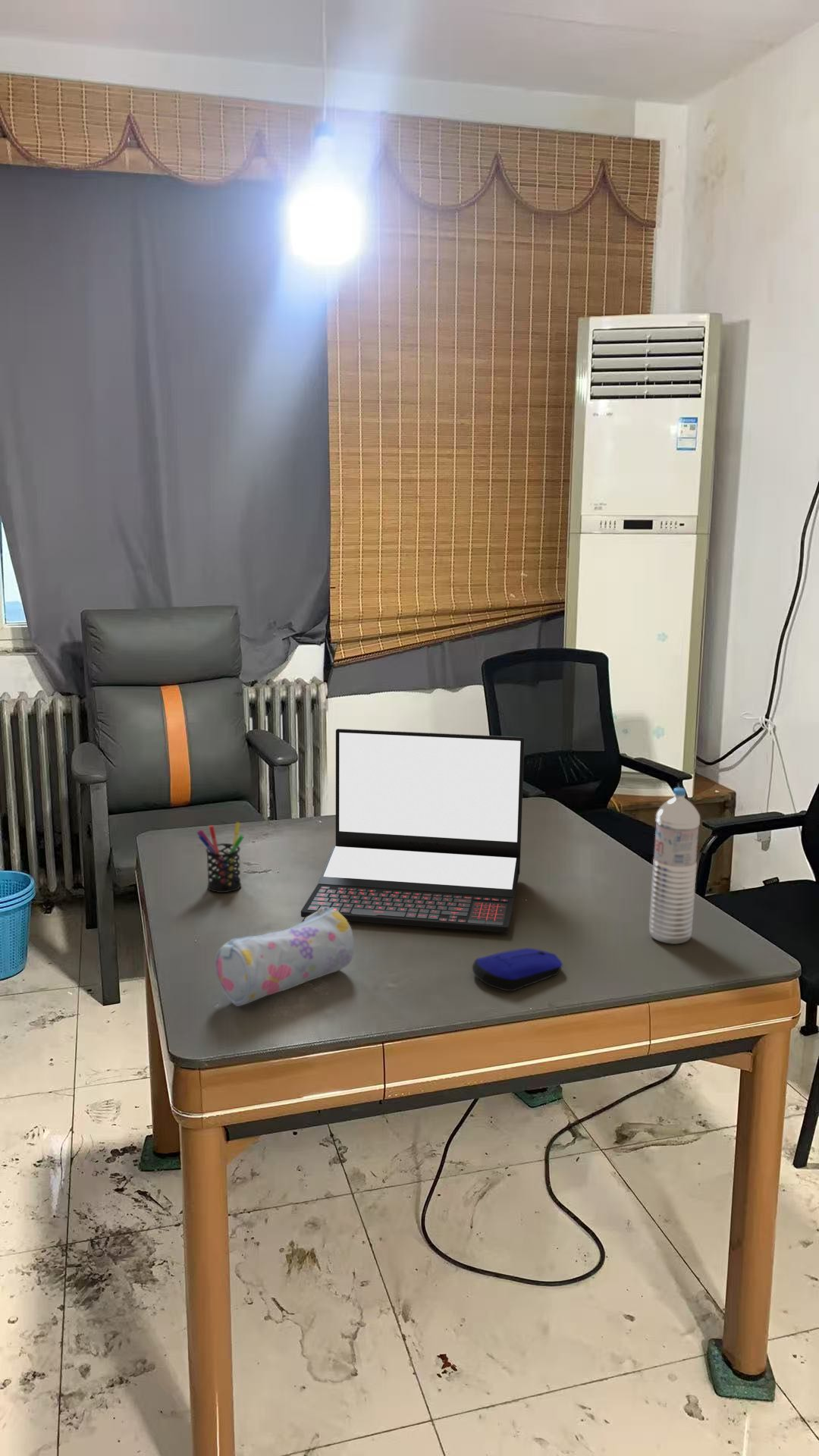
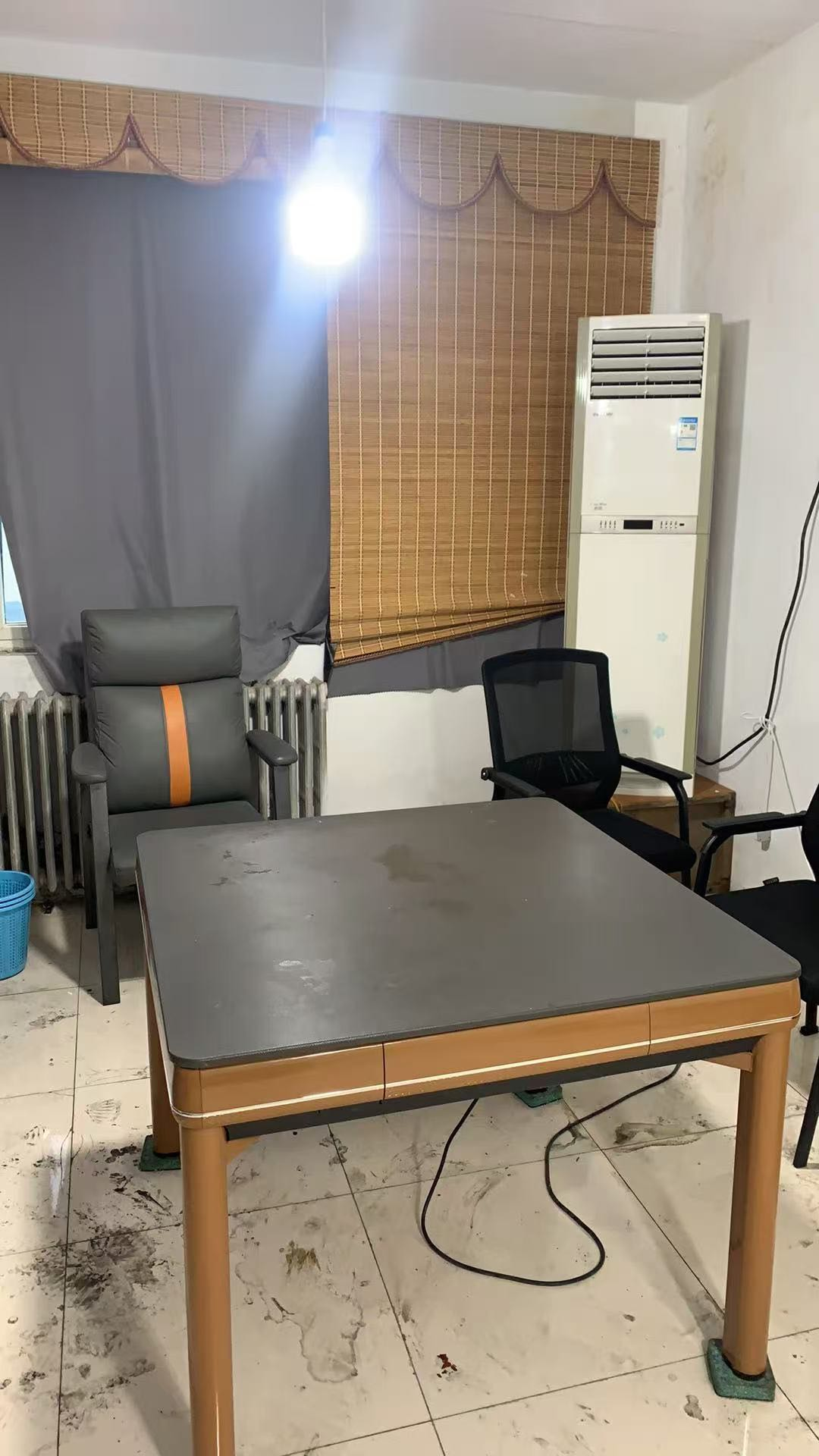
- water bottle (674, 864)
- pencil case (287, 955)
- pen holder (224, 855)
- computer mouse (518, 964)
- laptop (416, 825)
